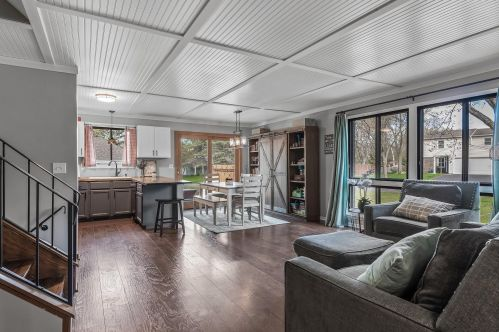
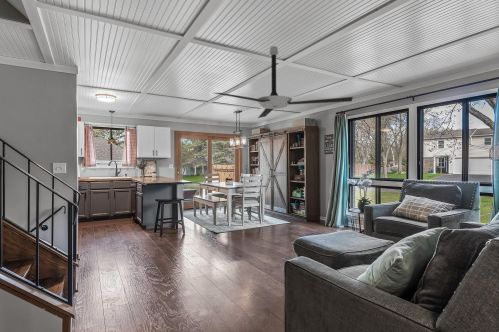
+ ceiling fan (275, 78)
